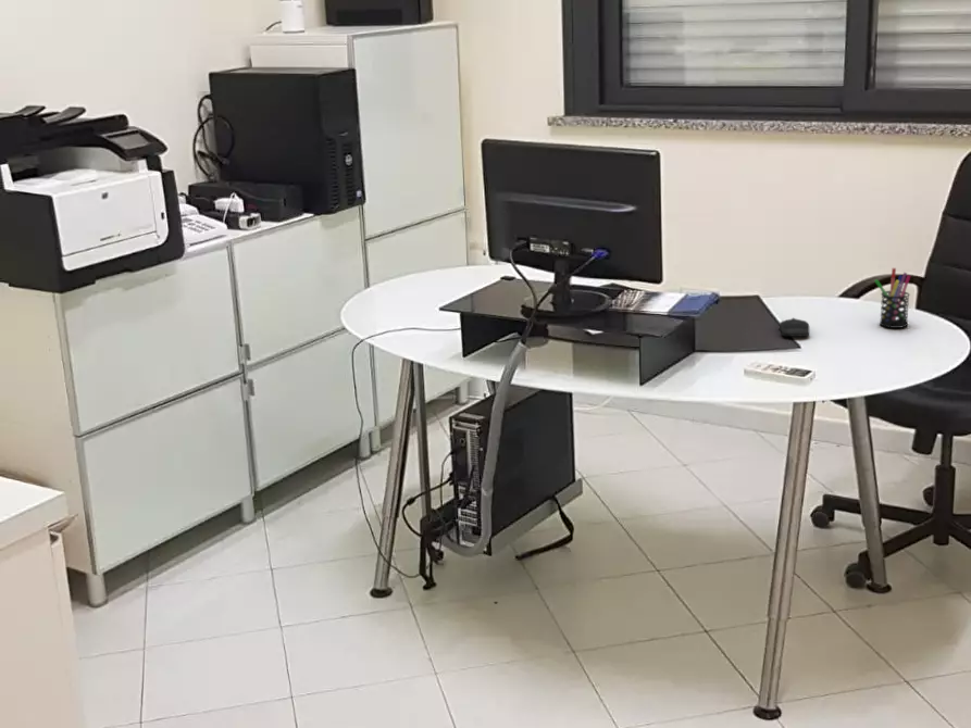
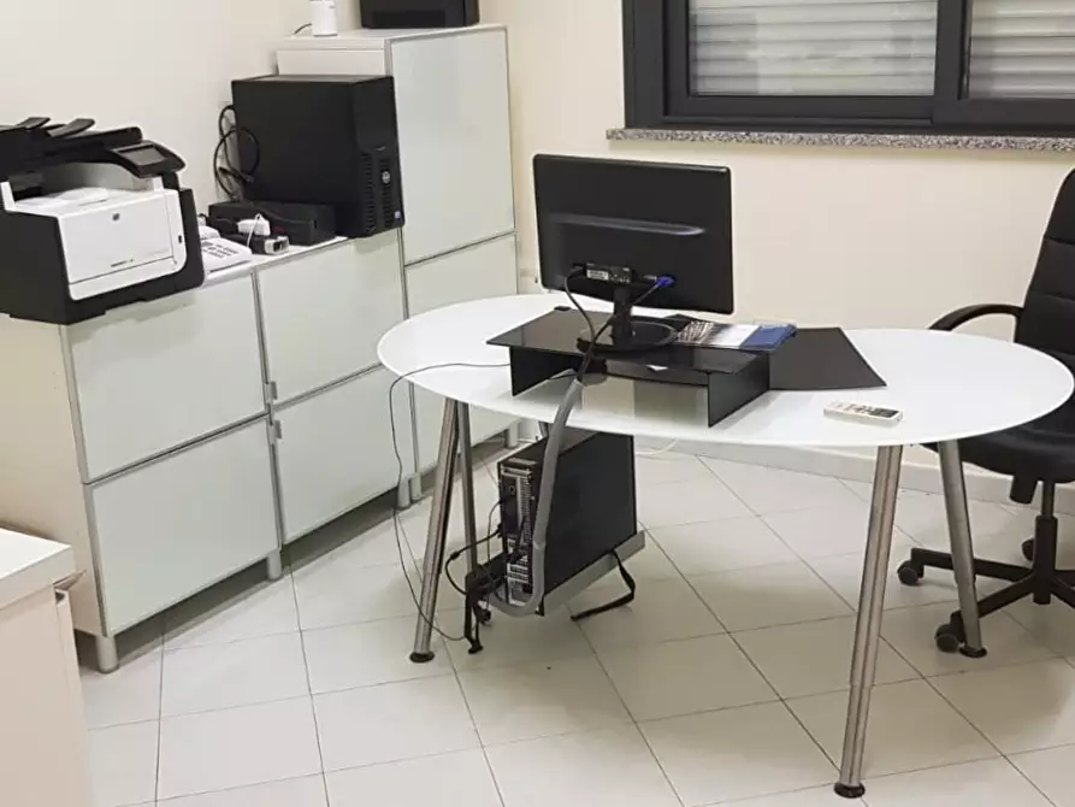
- pen holder (891, 297)
- computer mouse (794, 325)
